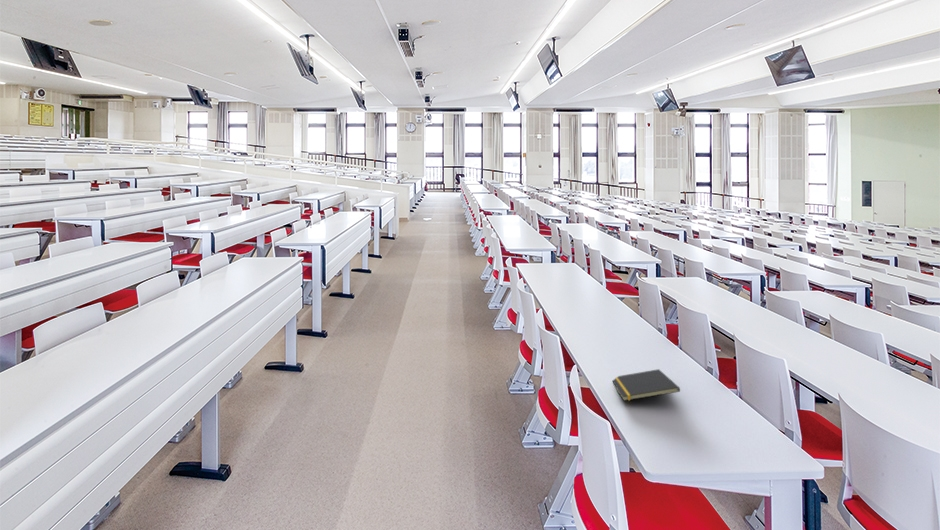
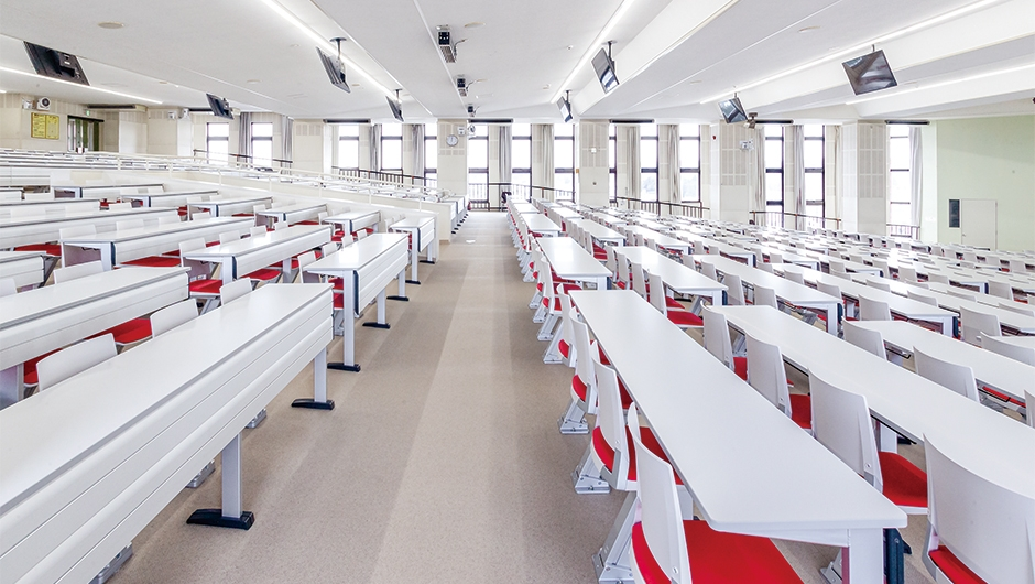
- notepad (642, 384)
